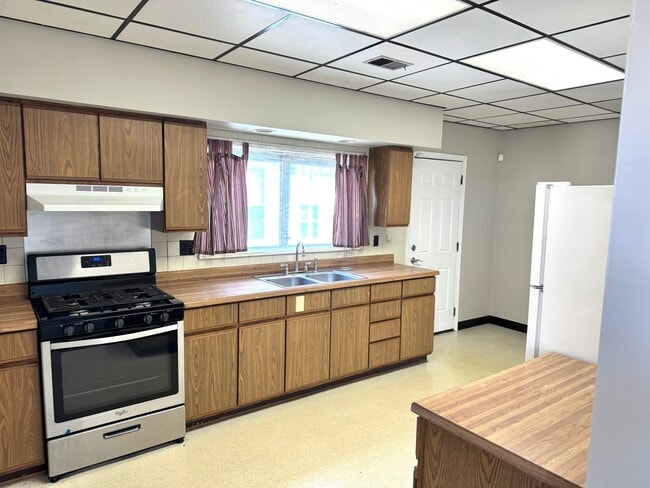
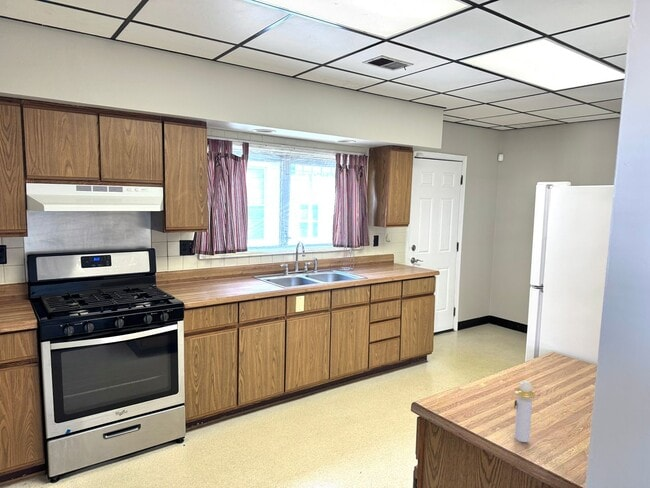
+ perfume bottle (523, 411)
